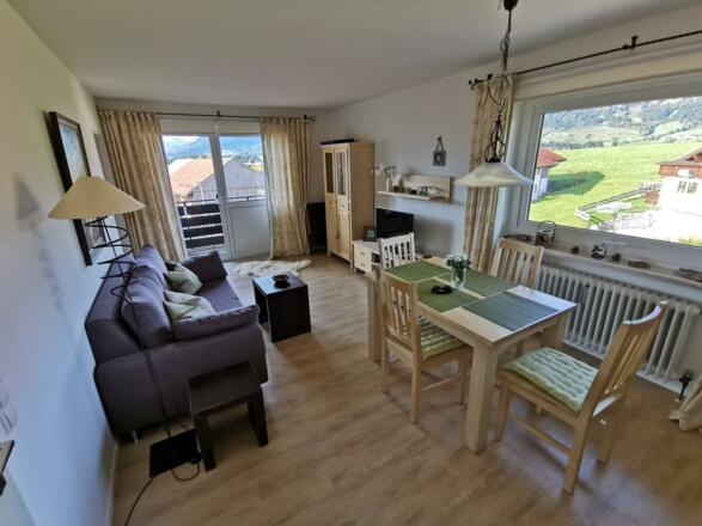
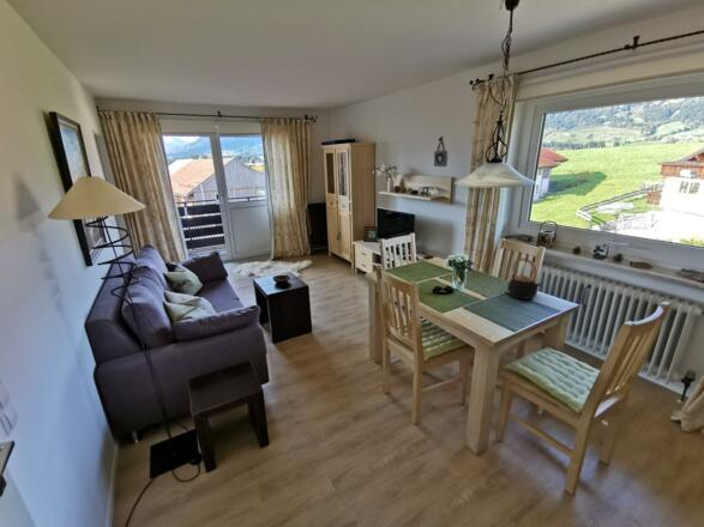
+ teapot (525, 278)
